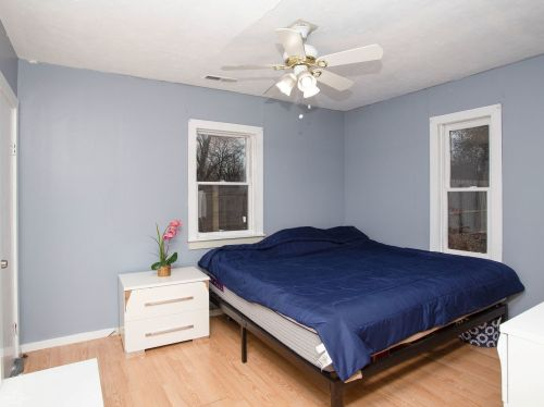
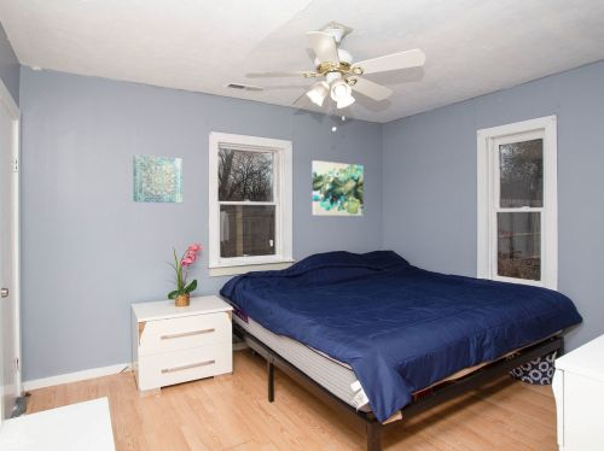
+ wall art (338, 189)
+ wall art (158, 178)
